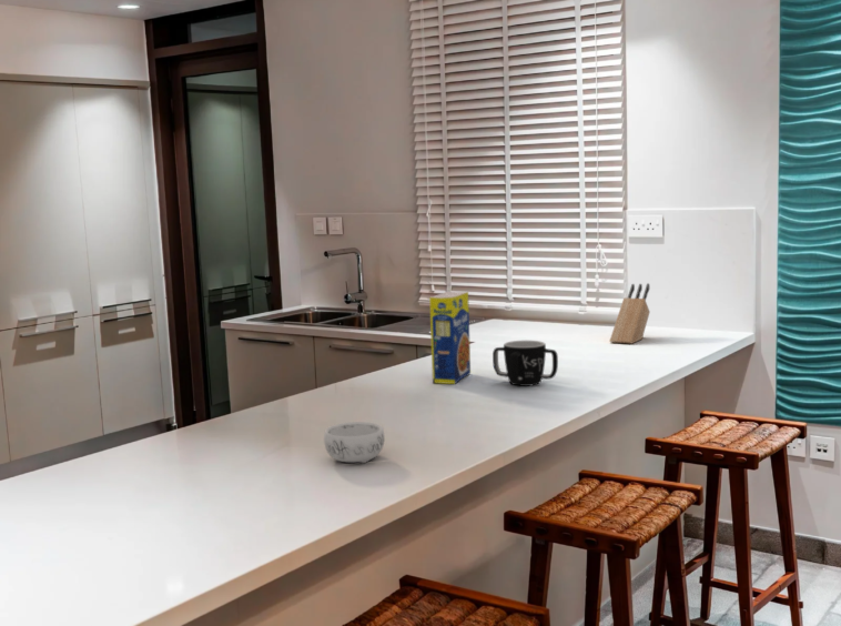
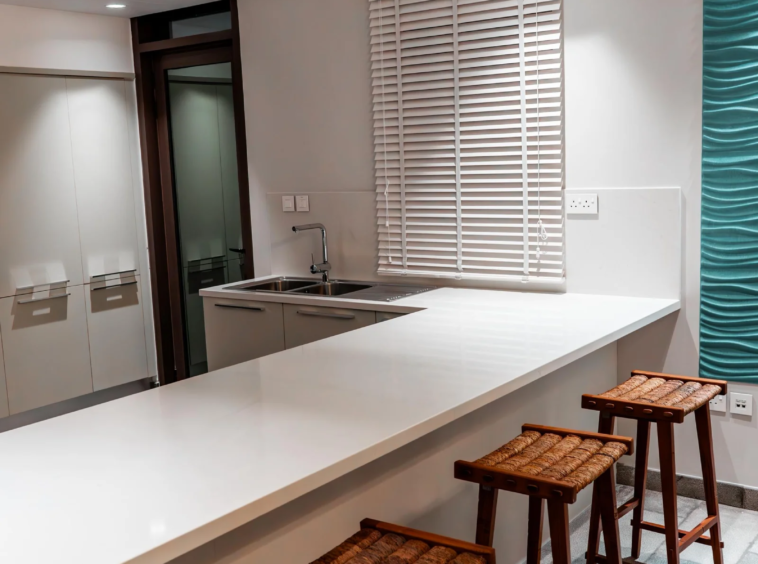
- legume (450, 336)
- mug (525, 363)
- knife block (631, 312)
- decorative bowl (353, 442)
